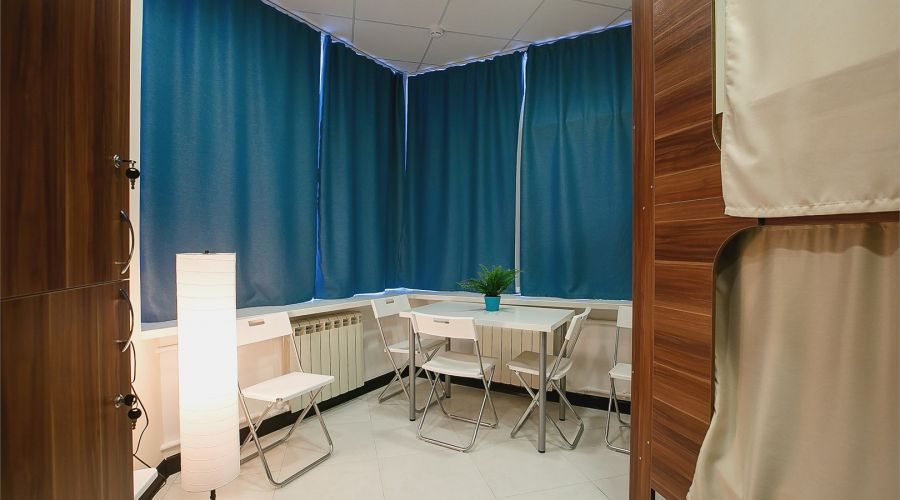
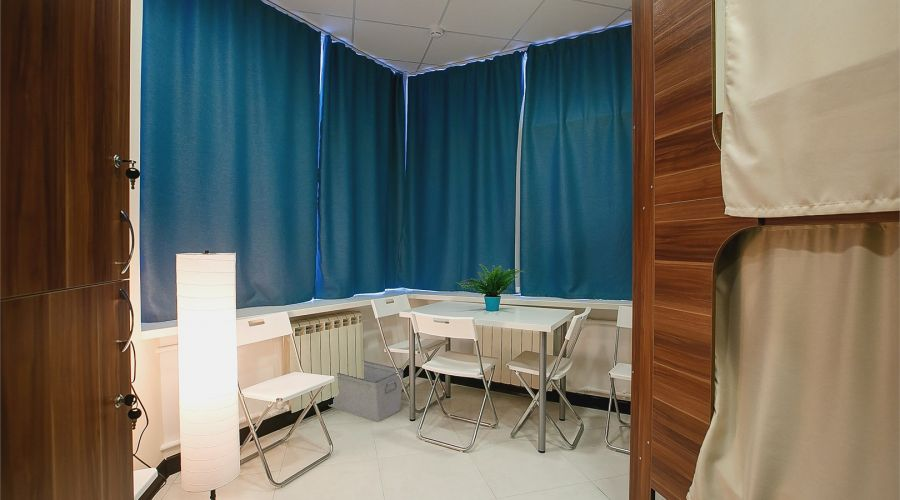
+ storage bin (363, 388)
